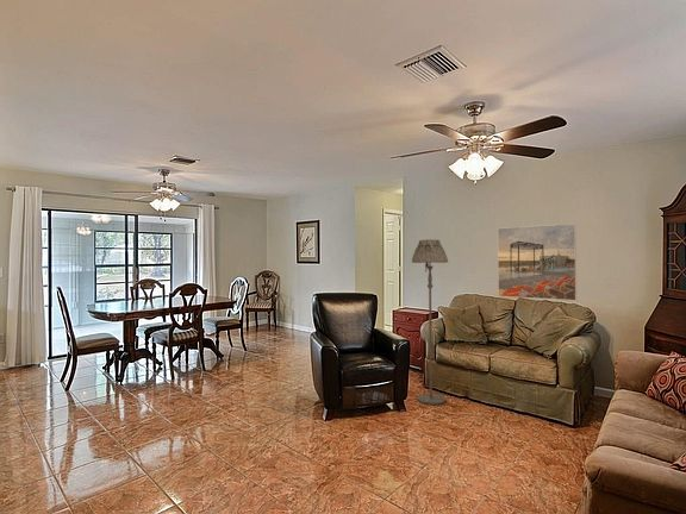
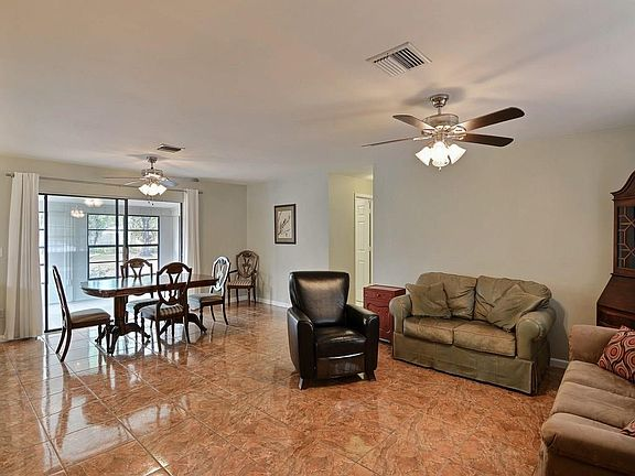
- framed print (535, 262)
- floor lamp (430, 319)
